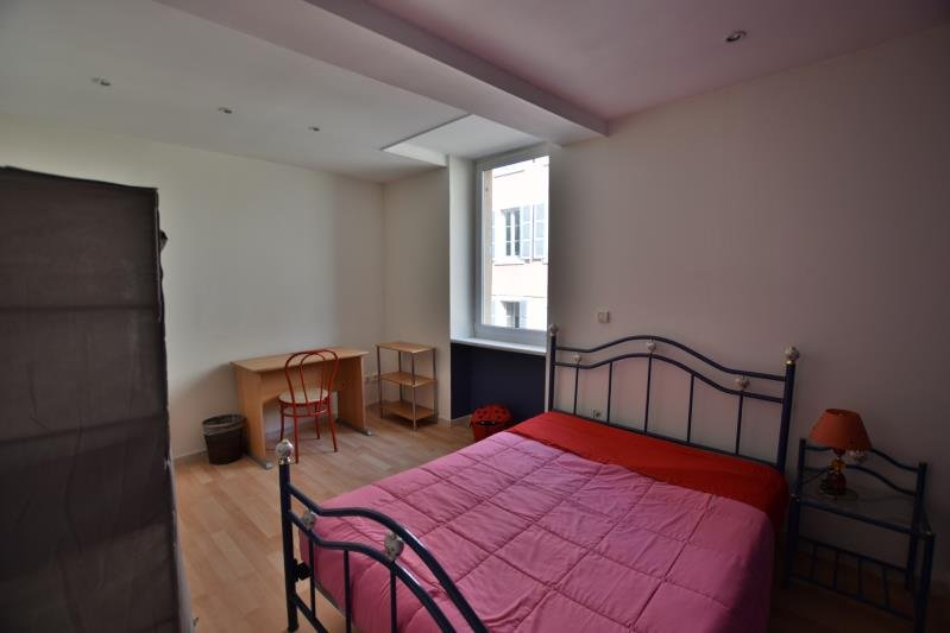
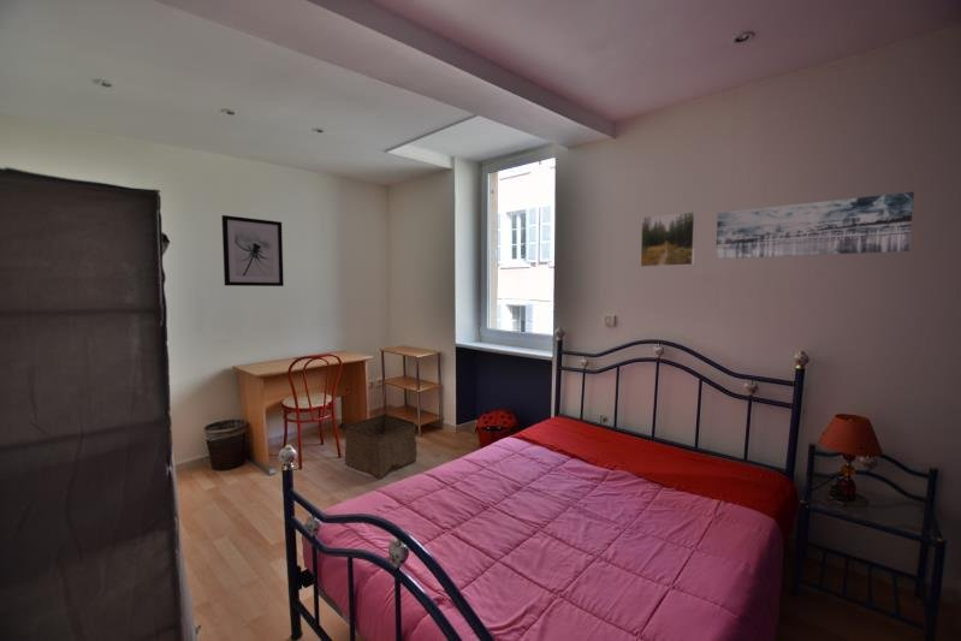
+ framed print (666, 241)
+ storage bin (381, 443)
+ wall art (802, 230)
+ wall art (254, 253)
